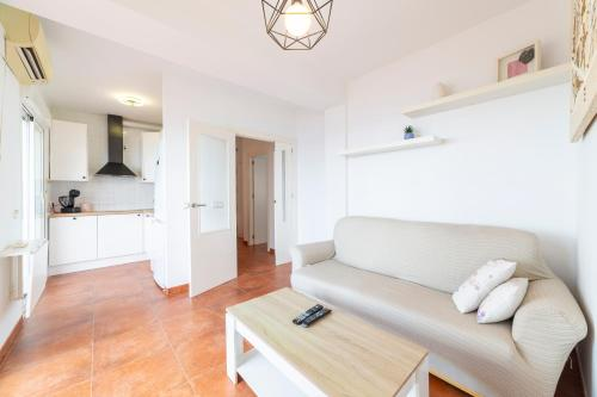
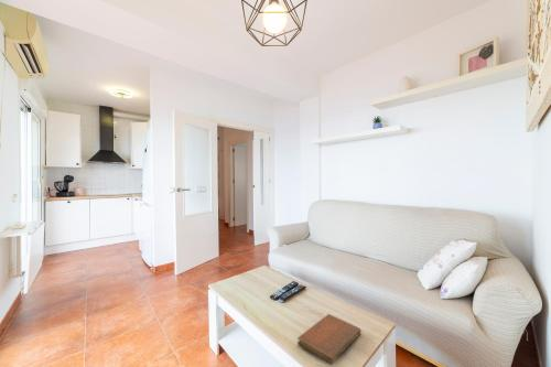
+ notebook (329, 335)
